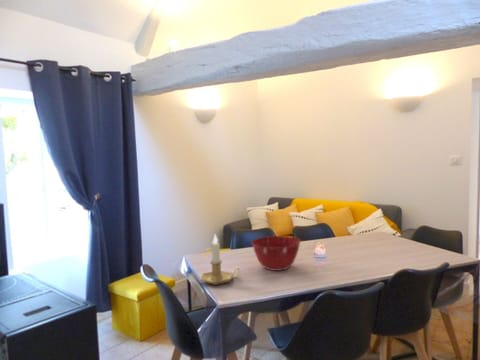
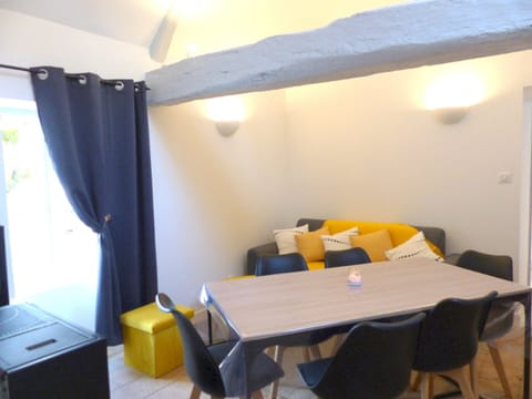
- mixing bowl (276, 254)
- candlestick (219, 256)
